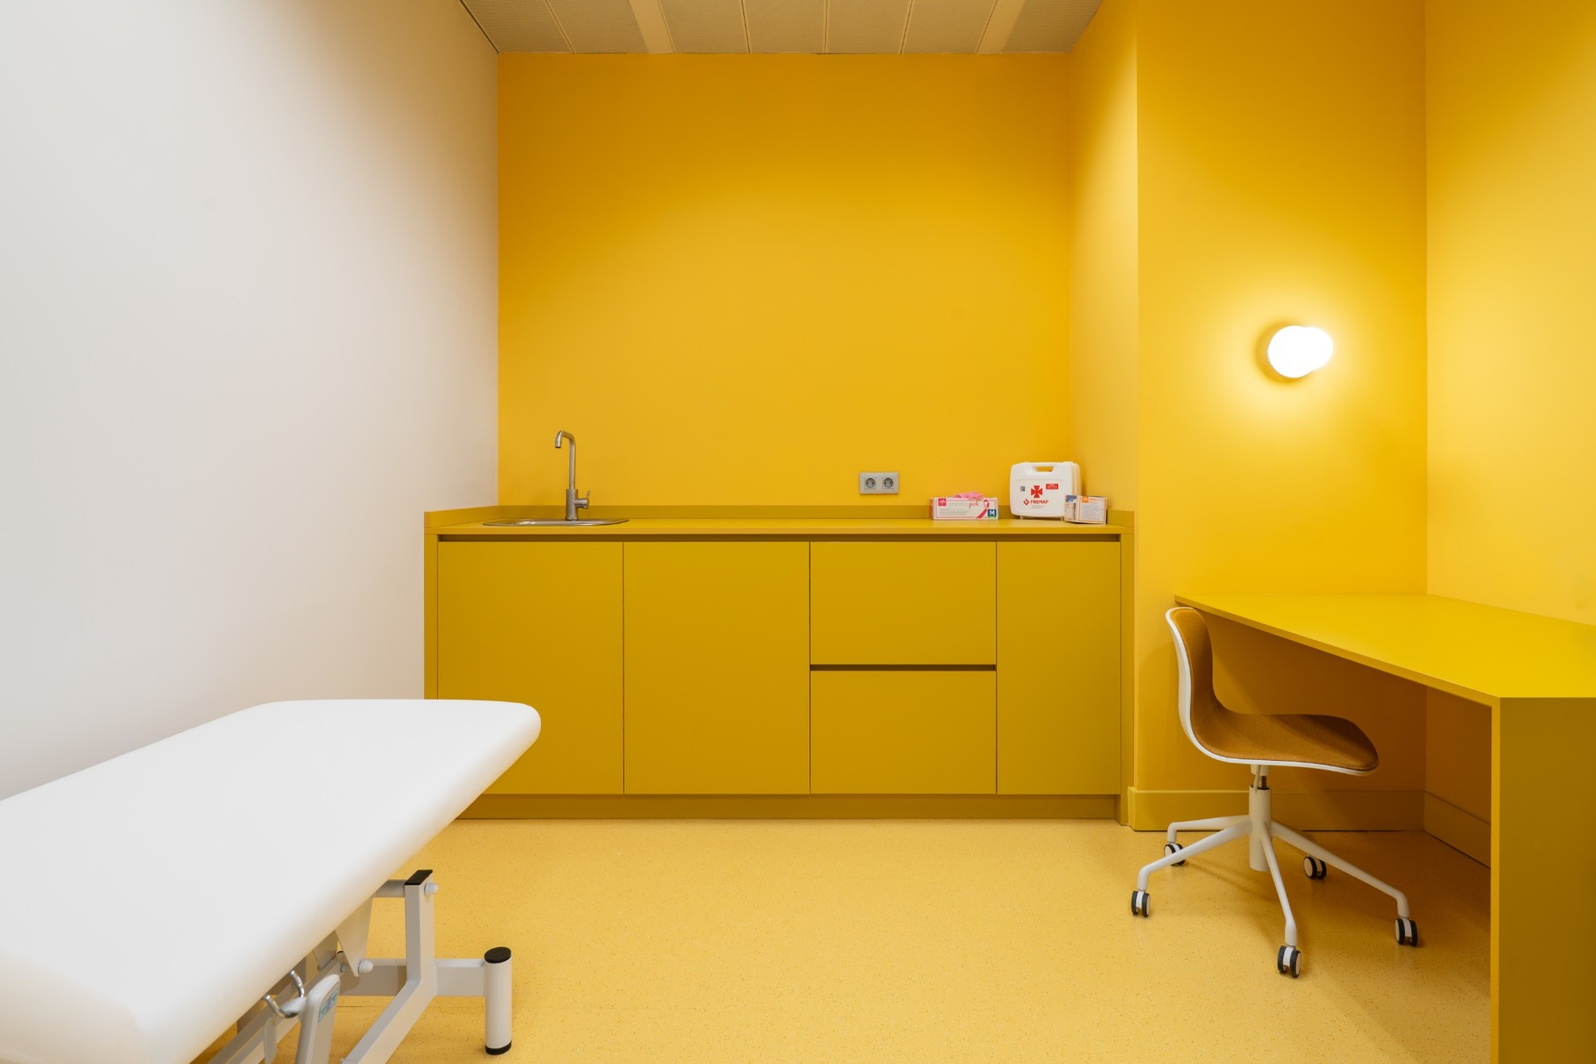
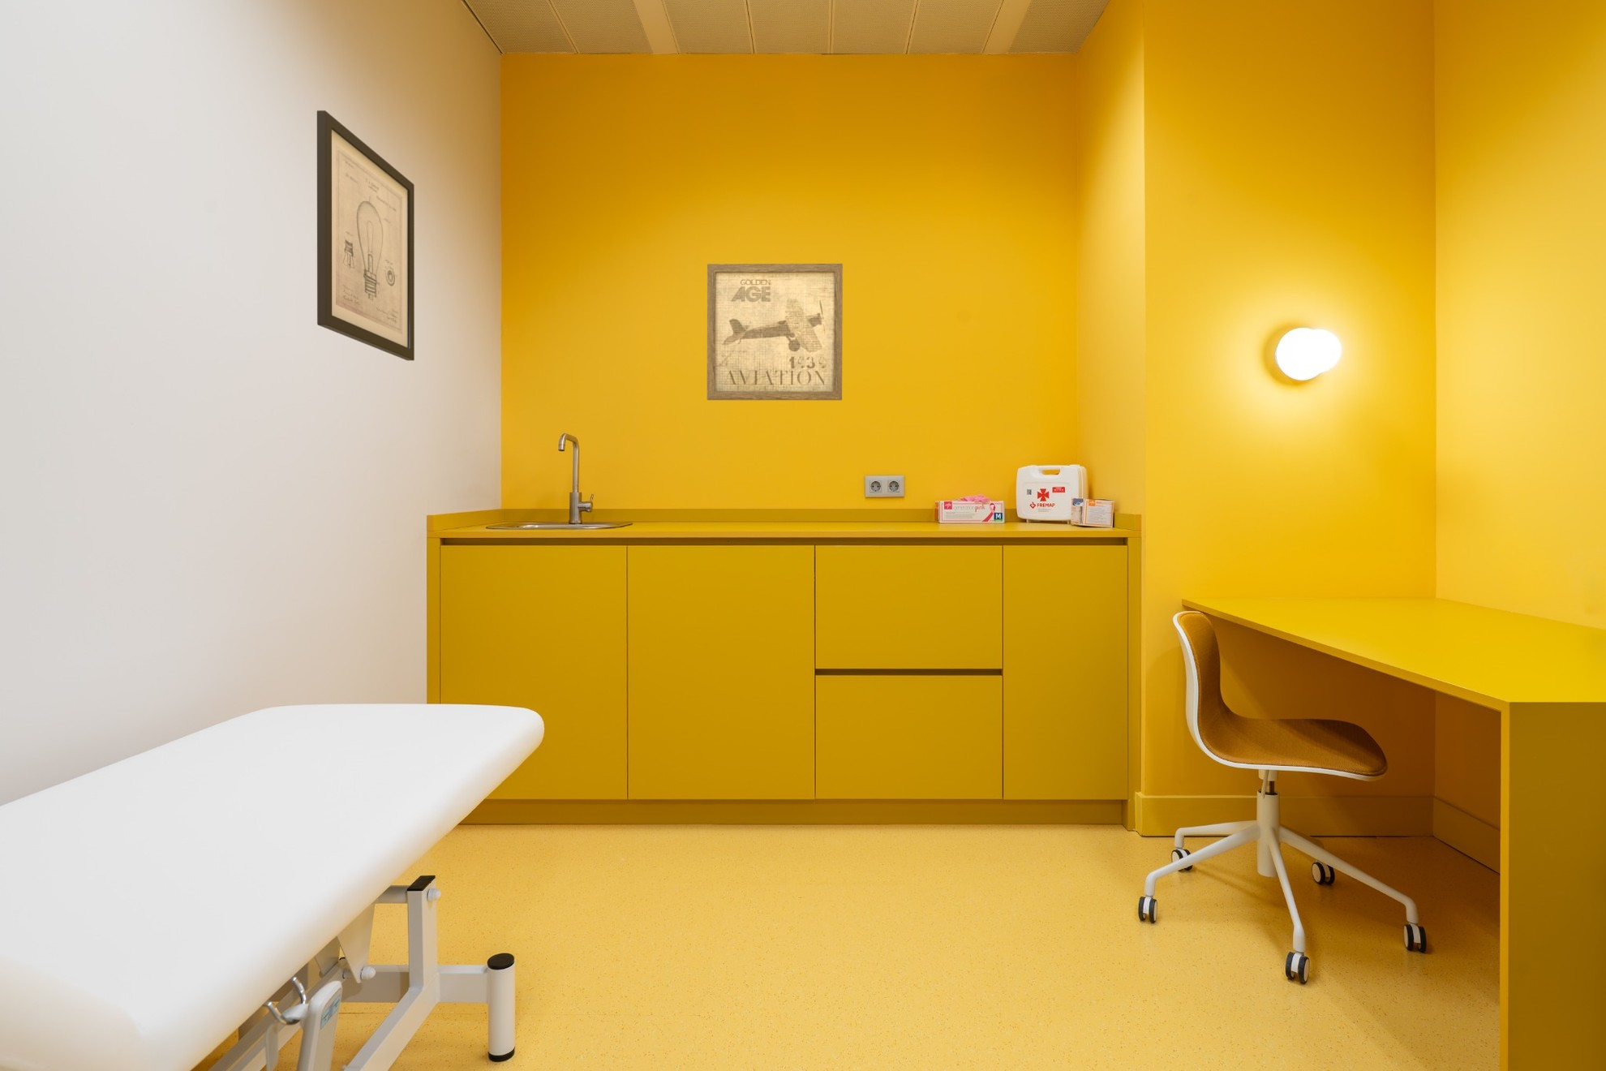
+ wall art (774, 332)
+ wall art (370, 247)
